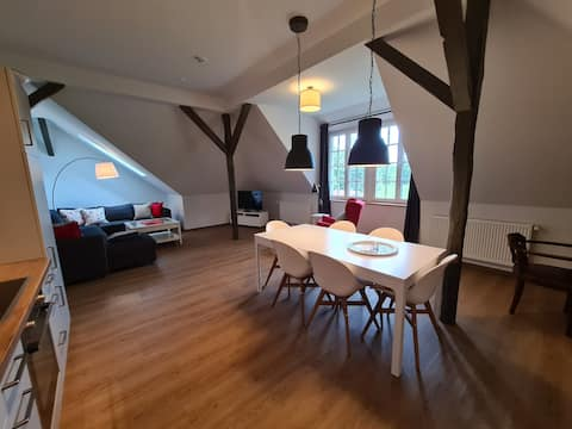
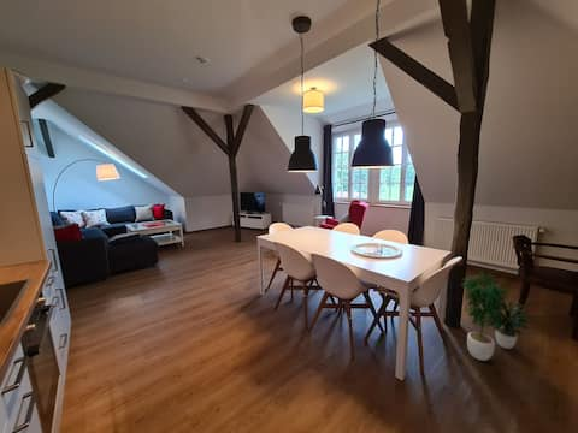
+ potted plant (497, 310)
